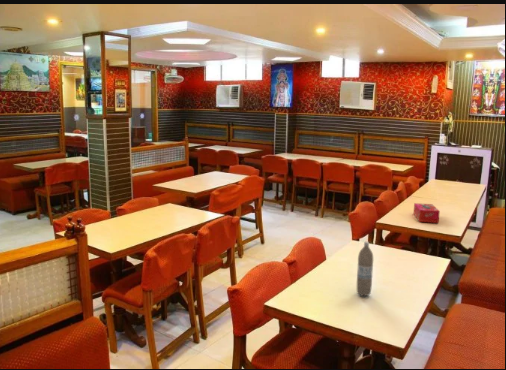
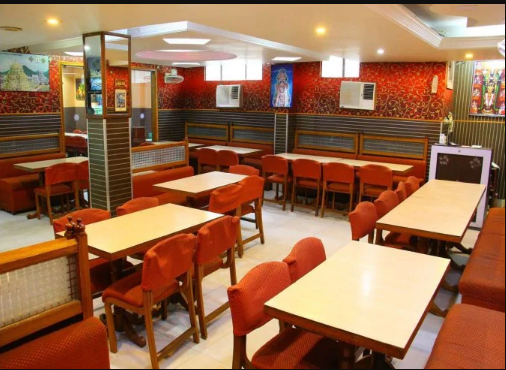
- tissue box (425, 212)
- water bottle (365, 268)
